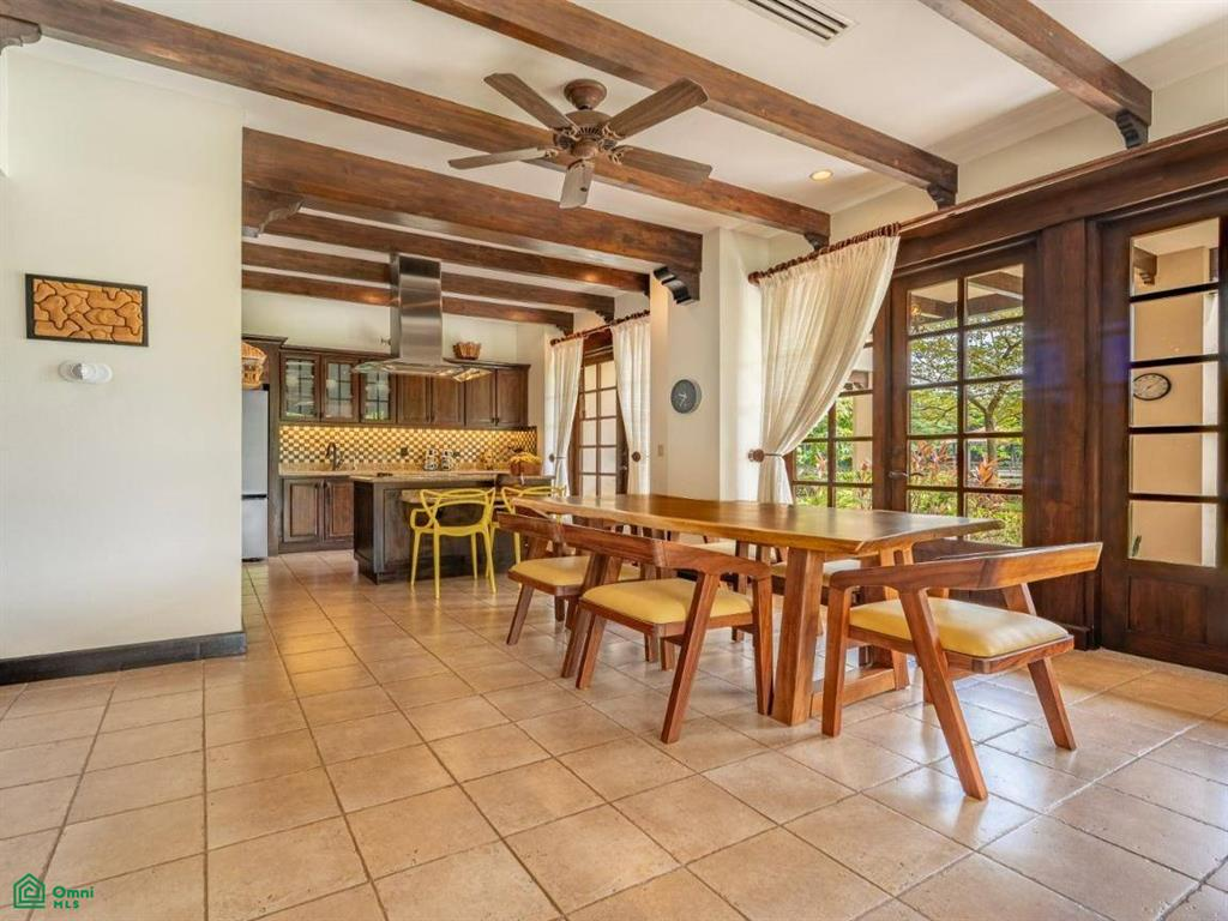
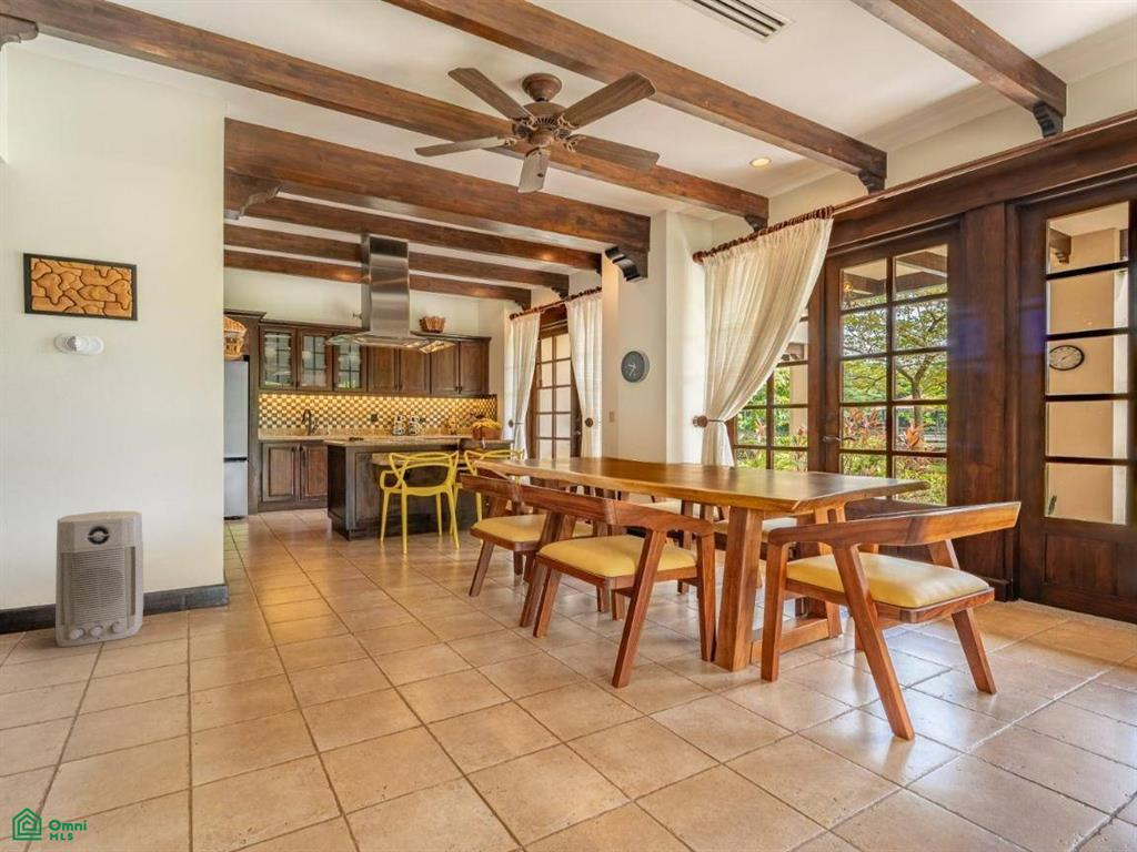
+ air purifier (100, 572)
